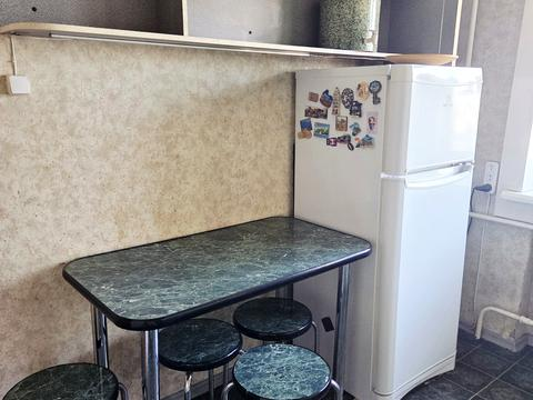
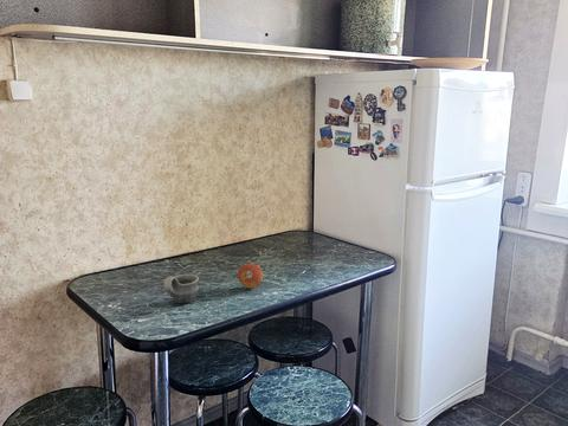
+ cup (179, 286)
+ fruit (250, 276)
